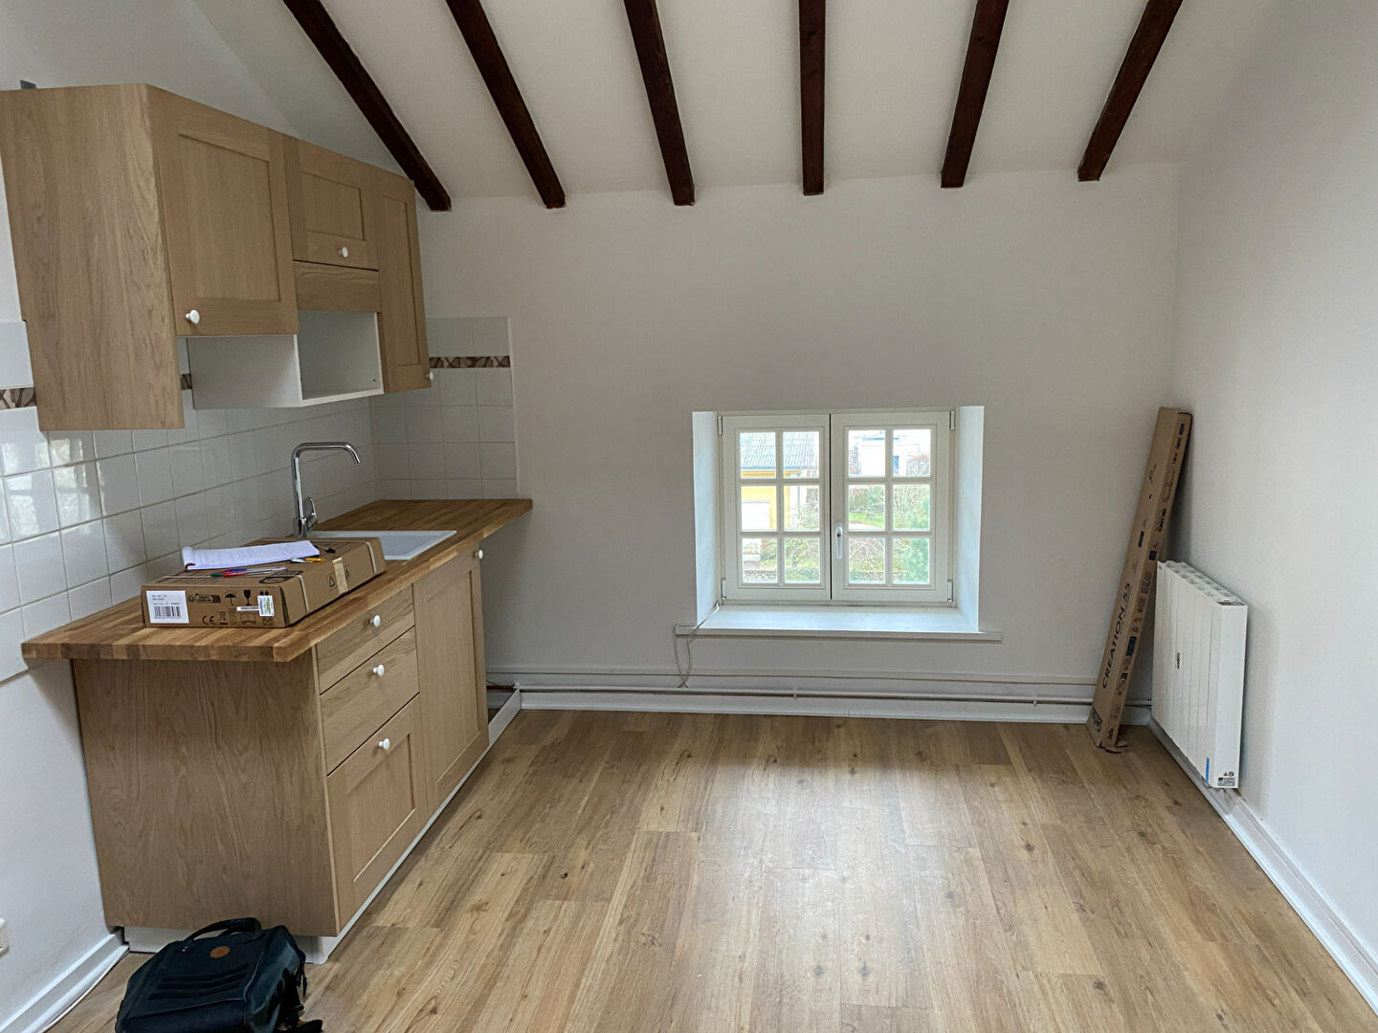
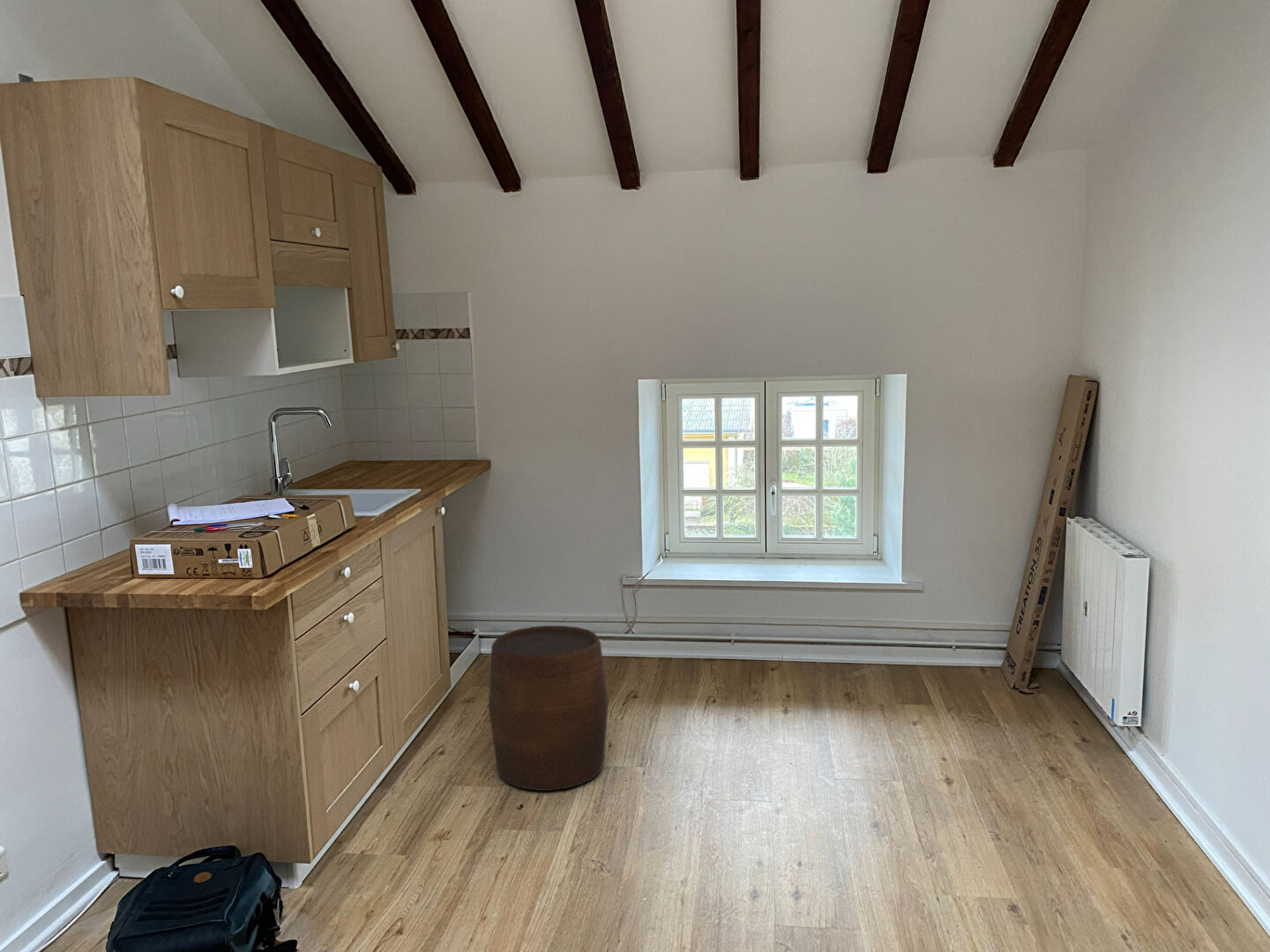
+ stool (548, 704)
